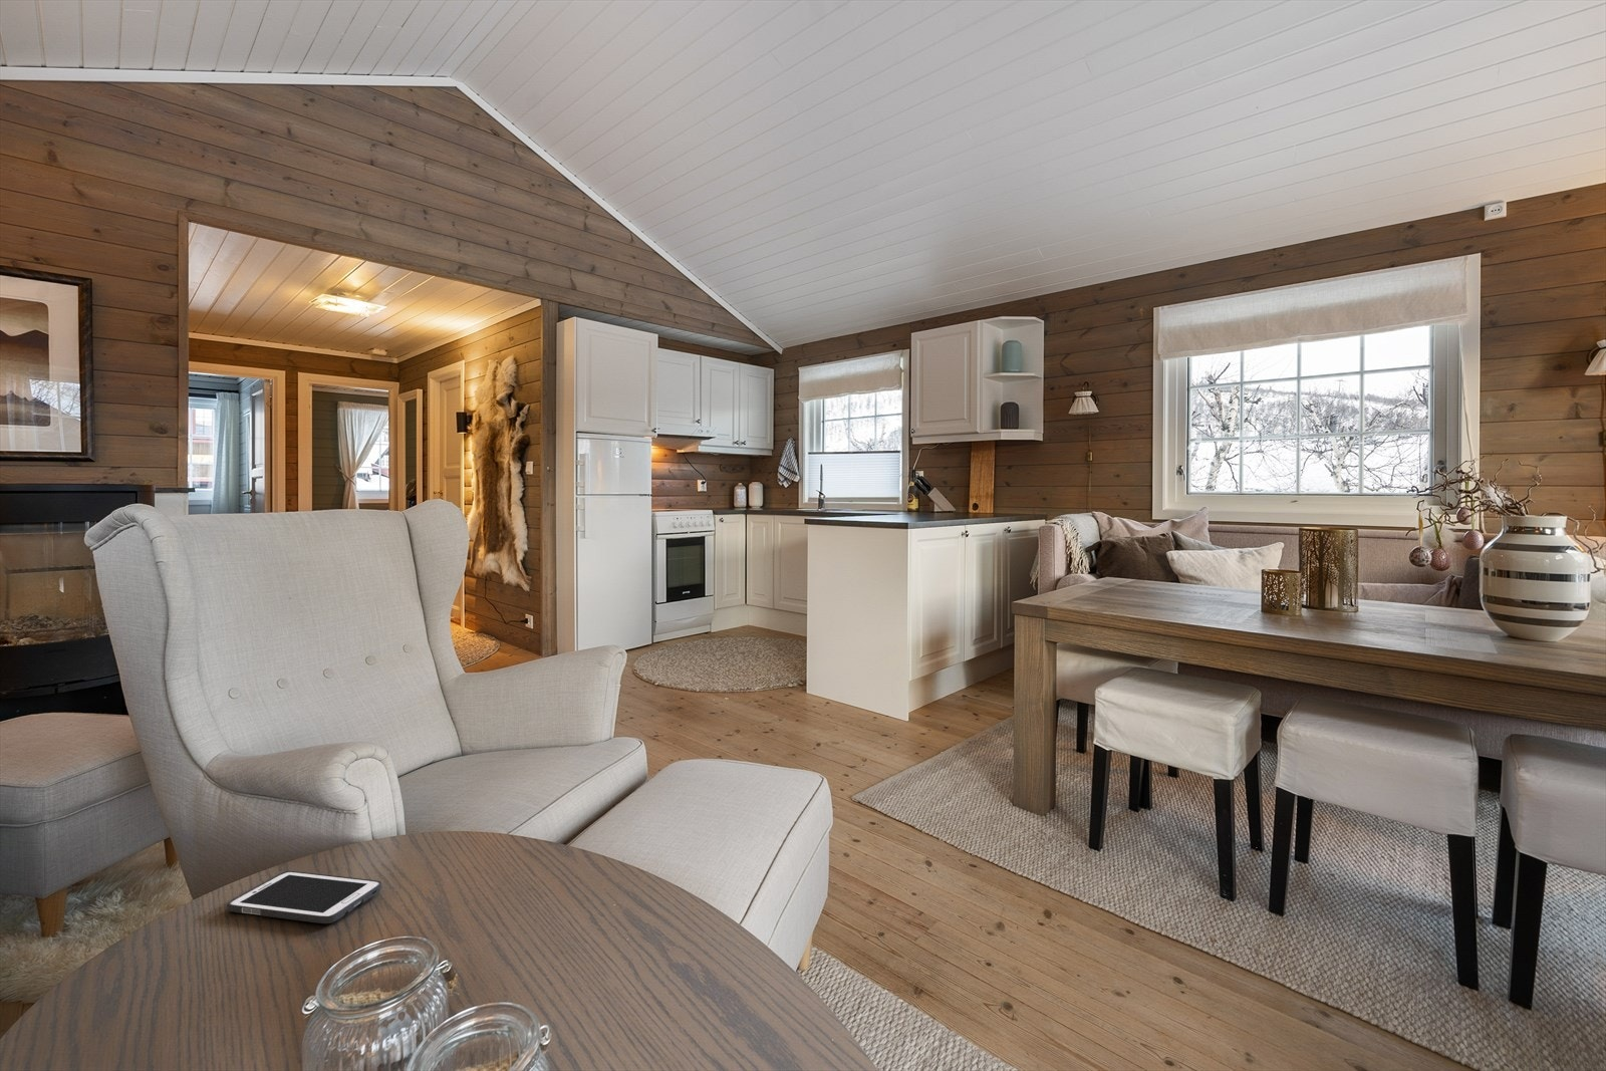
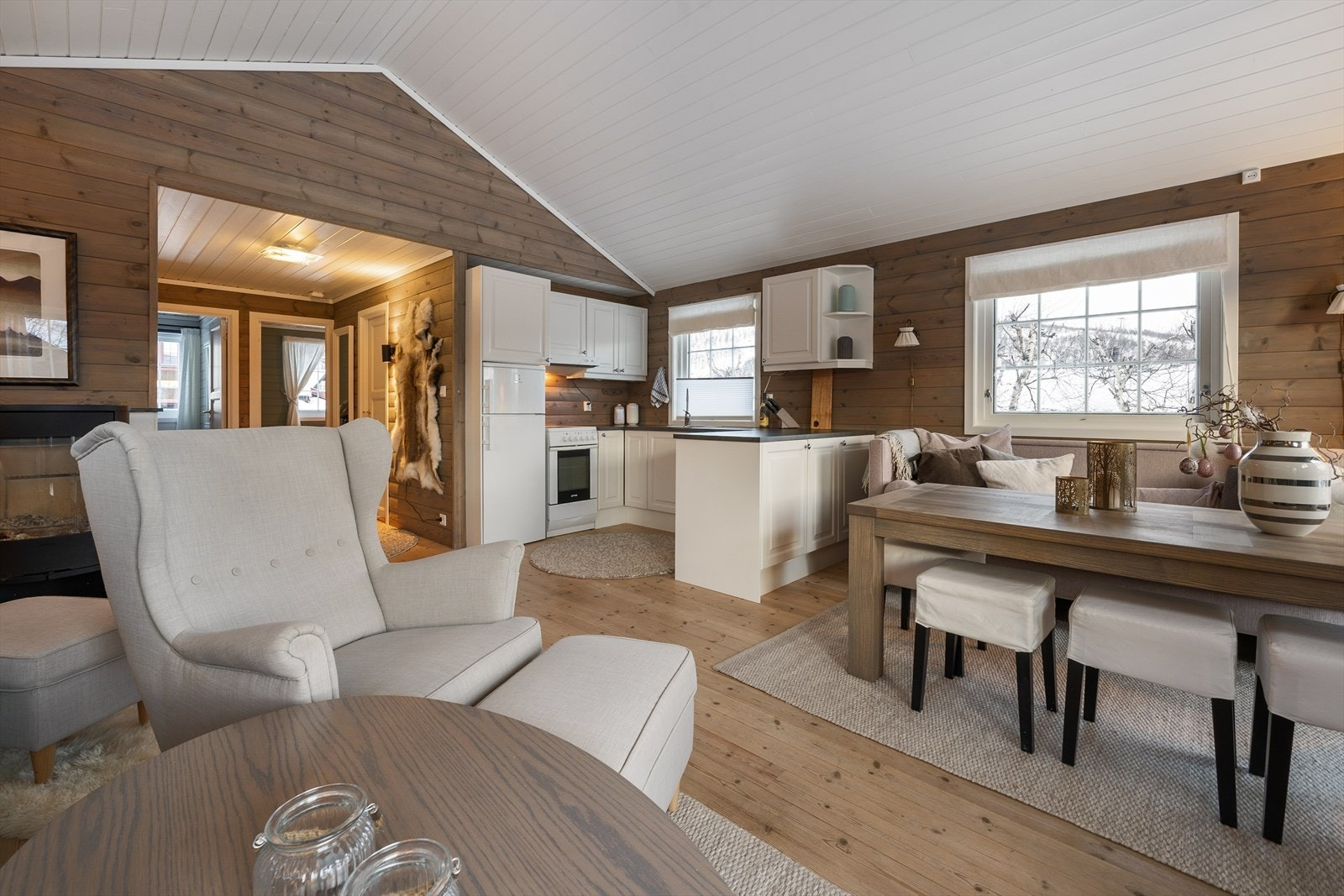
- cell phone (306, 896)
